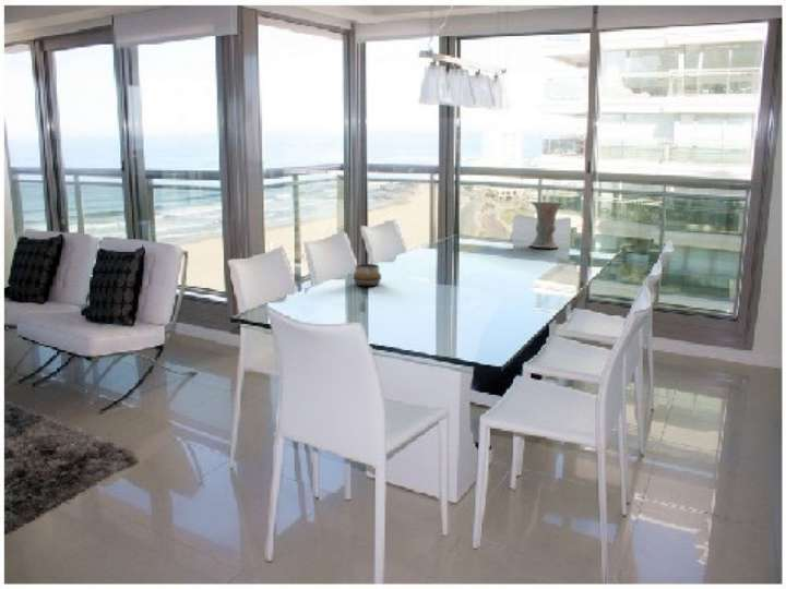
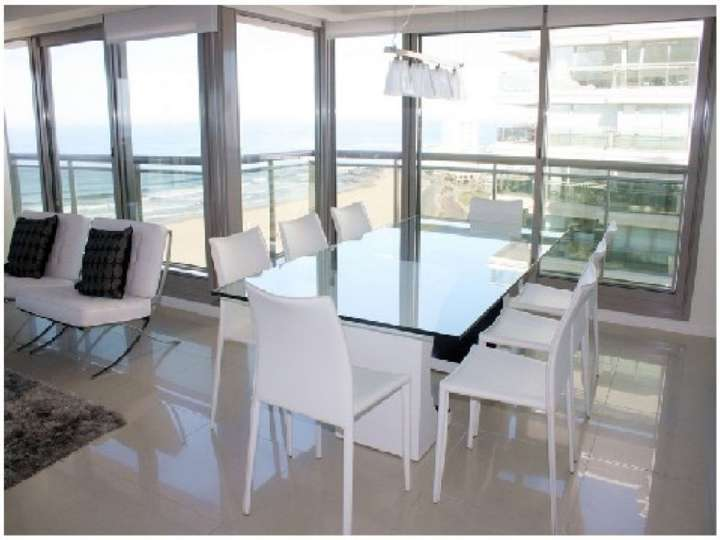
- decorative bowl (367, 275)
- vase (546, 224)
